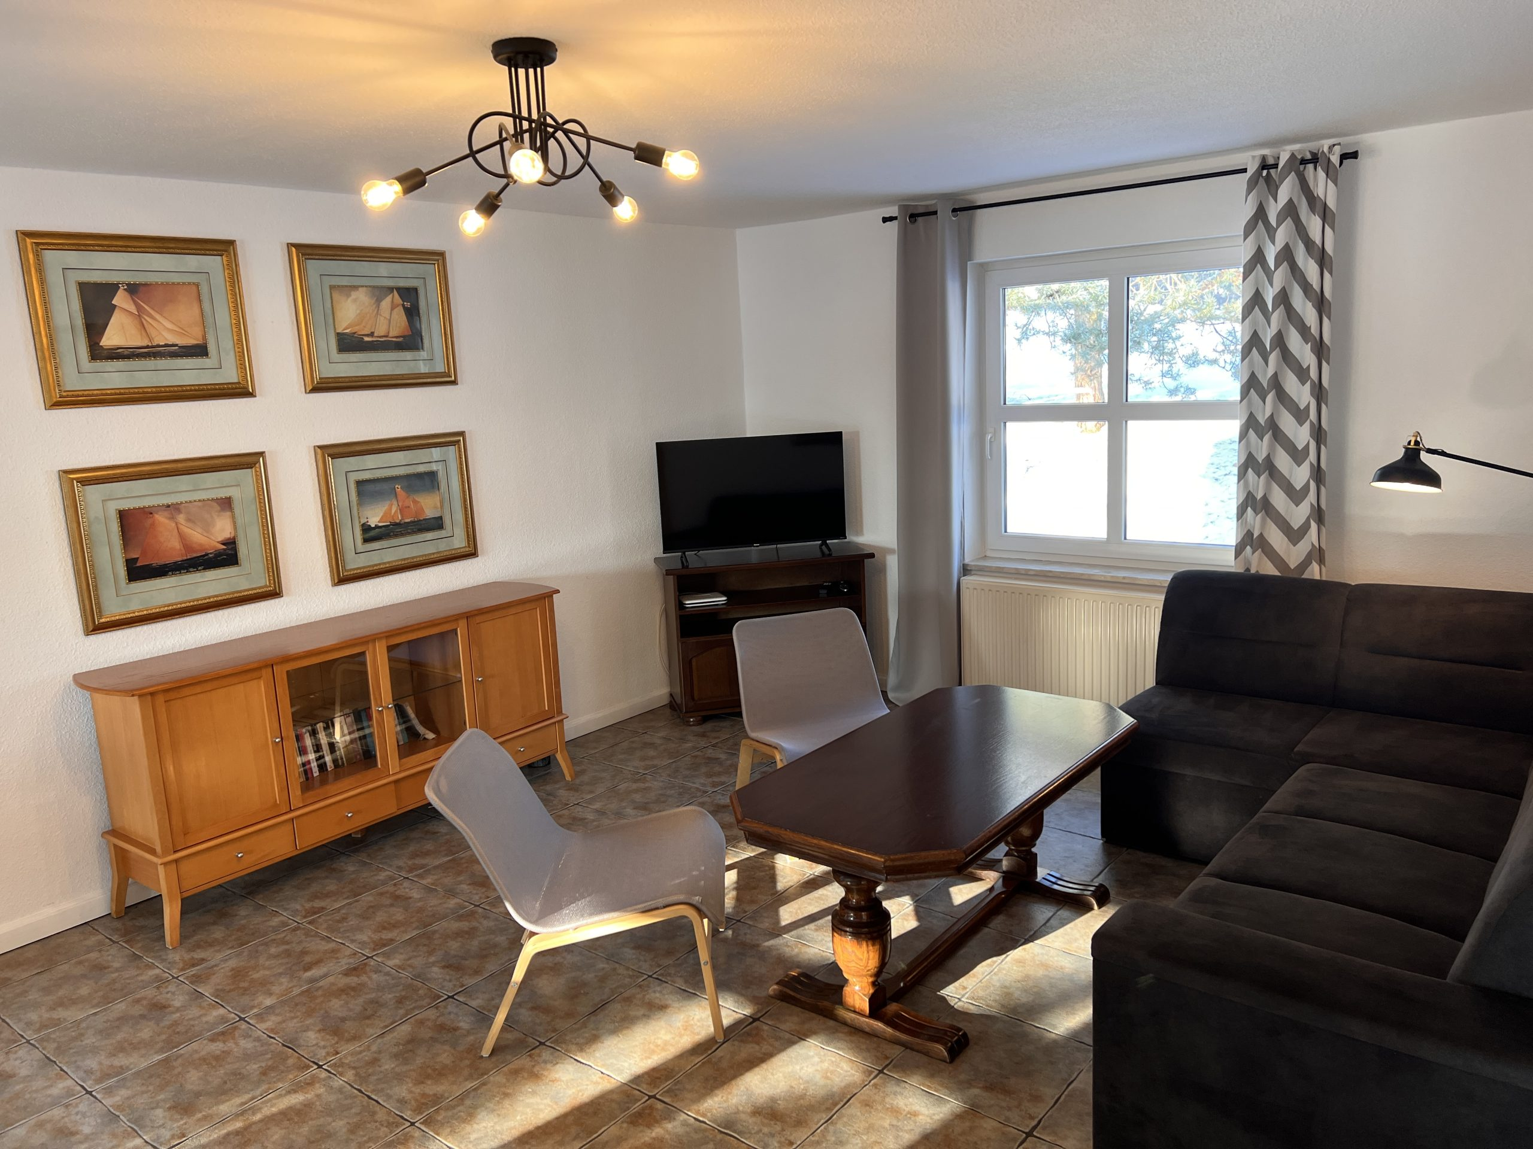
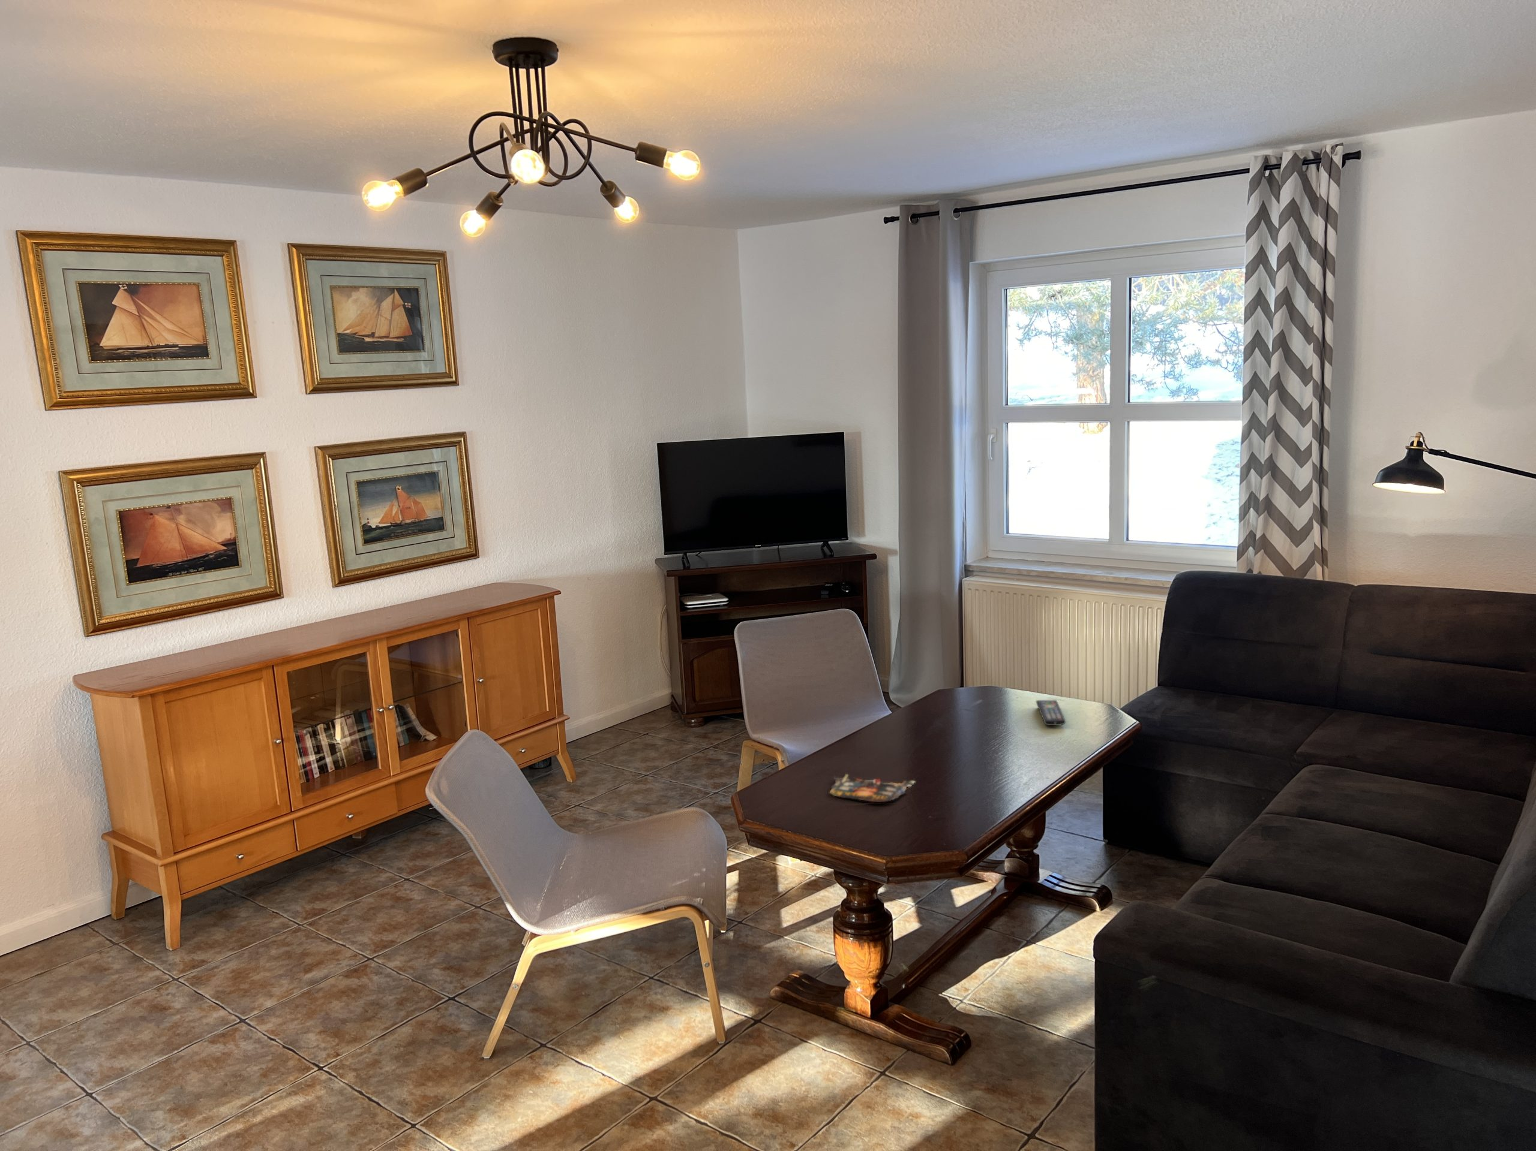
+ remote control (1050, 712)
+ magazine (873, 783)
